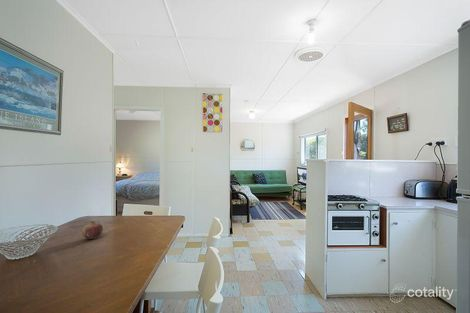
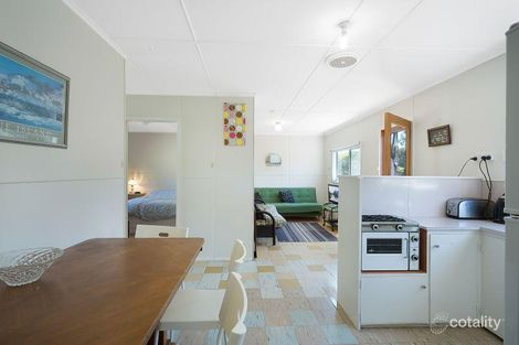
- fruit (92, 229)
